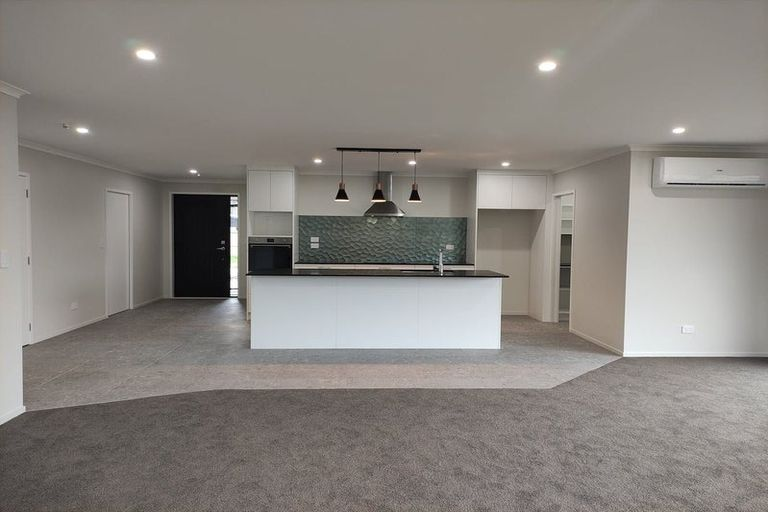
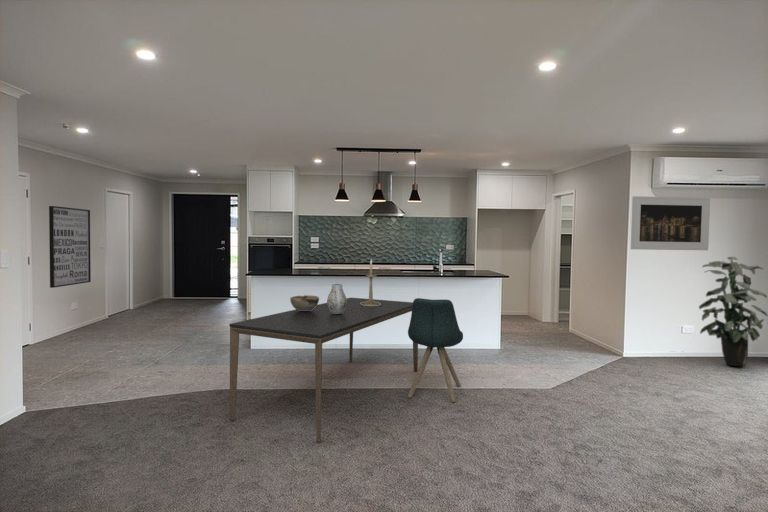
+ dining table (349, 353)
+ candlestick (371, 281)
+ indoor plant (731, 310)
+ wall art (71, 246)
+ decorative bowl (304, 303)
+ vase (336, 299)
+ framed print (670, 223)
+ chair (435, 343)
